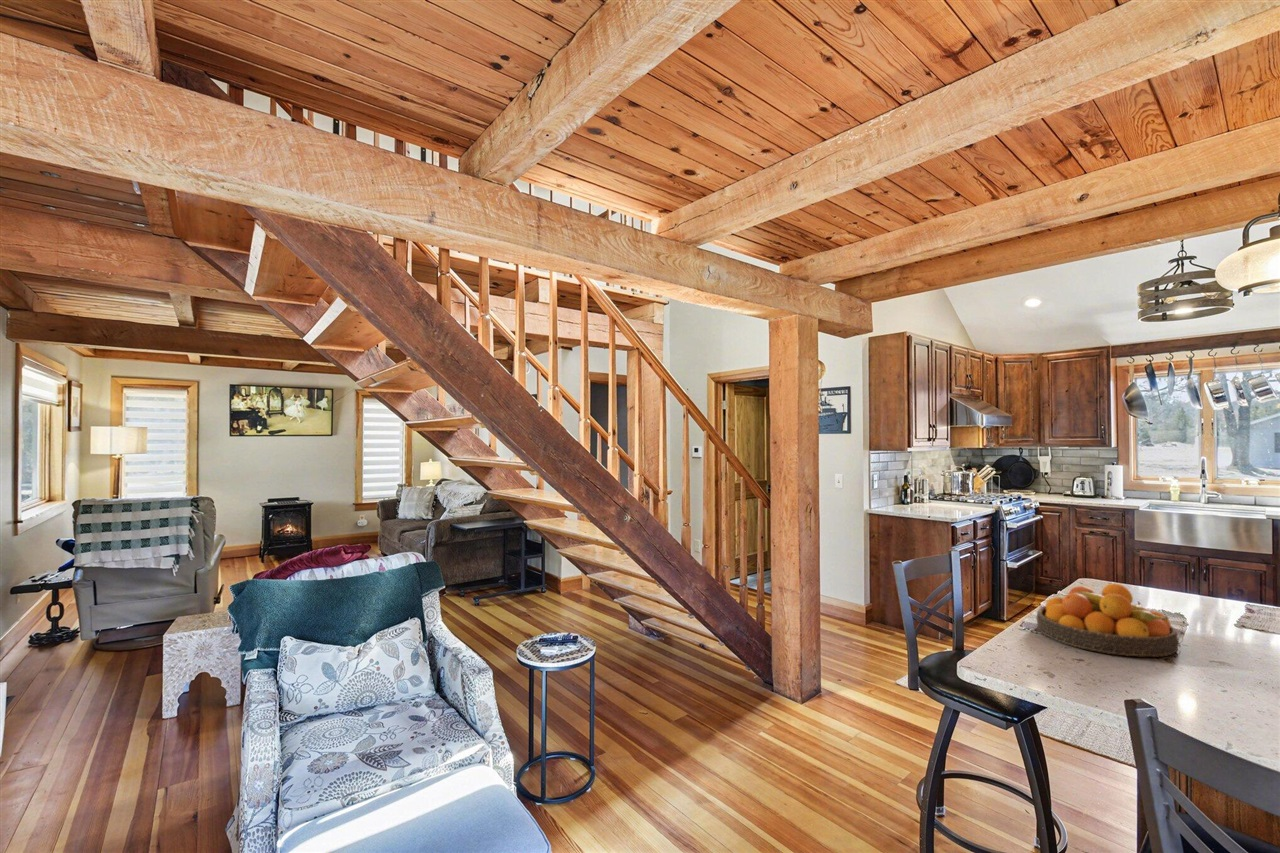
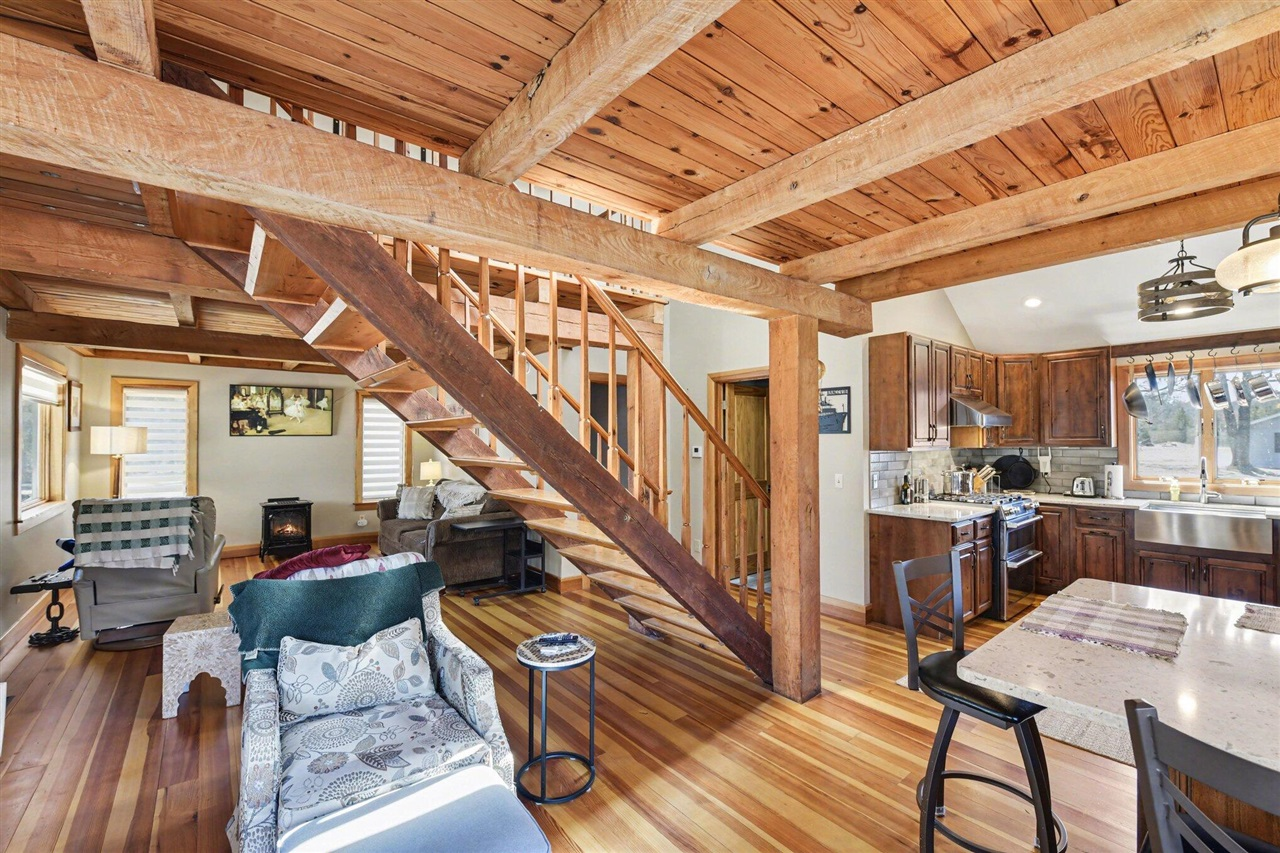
- fruit bowl (1102, 612)
